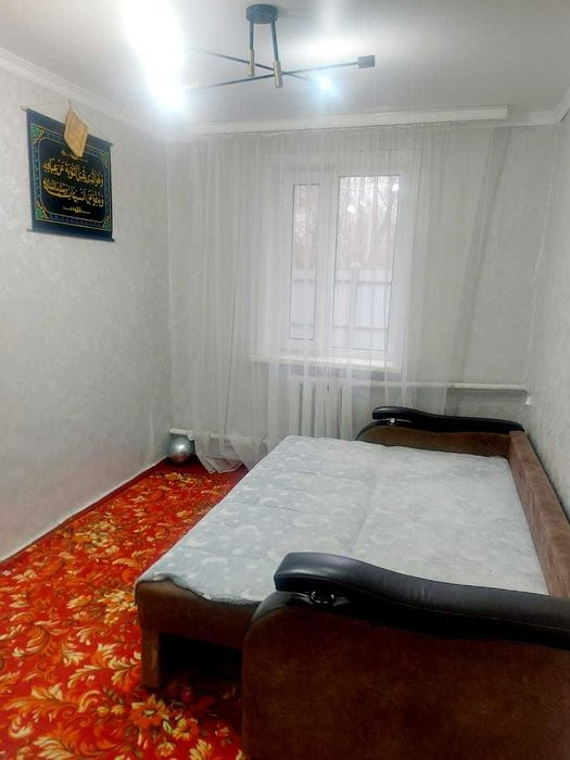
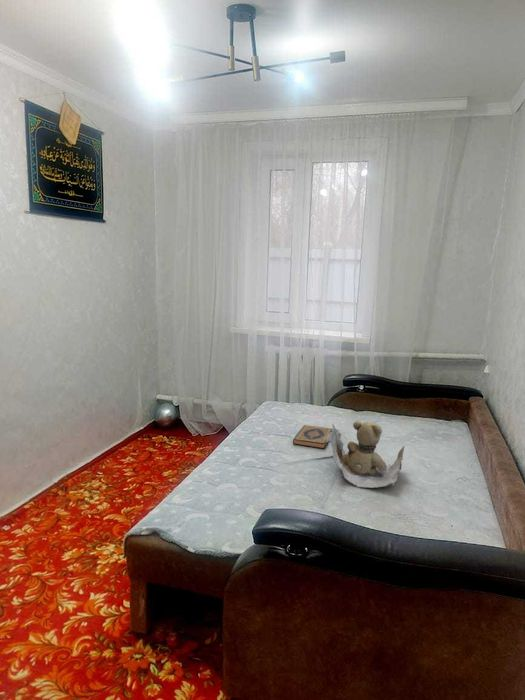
+ teddy bear (365, 449)
+ hardback book (313, 436)
